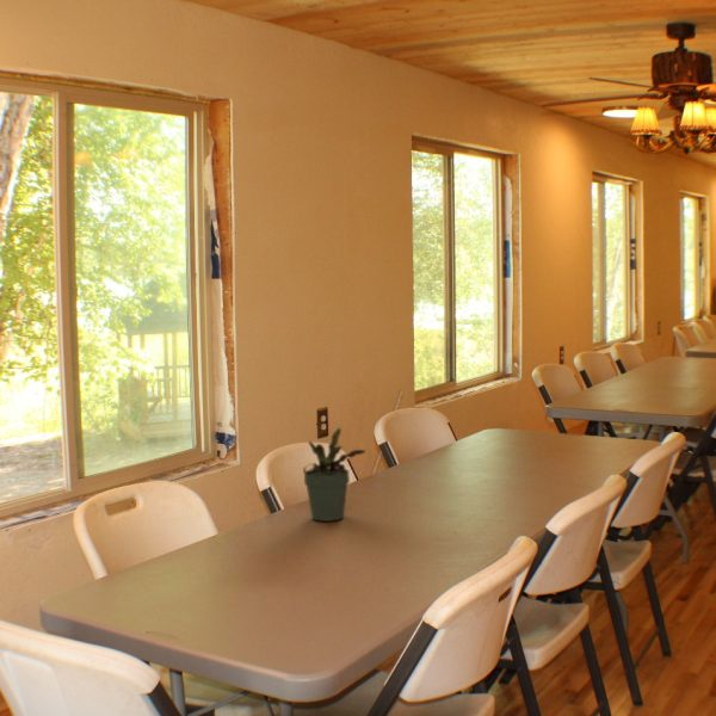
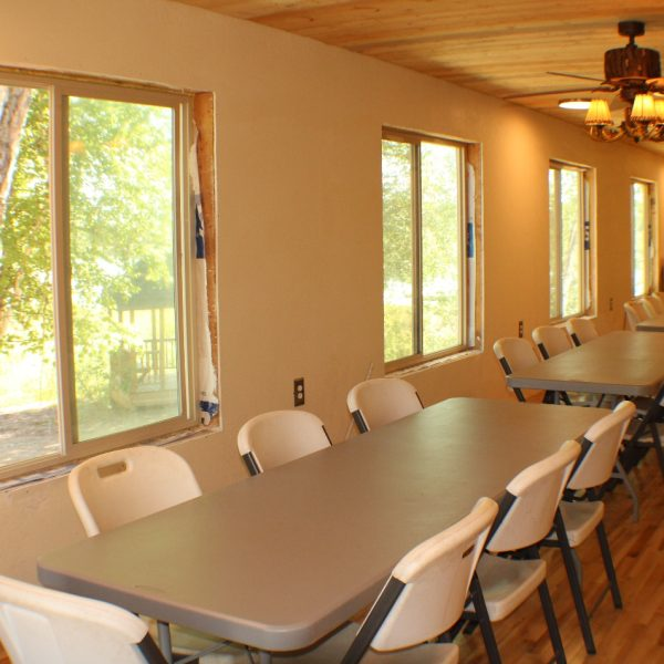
- potted plant (334, 473)
